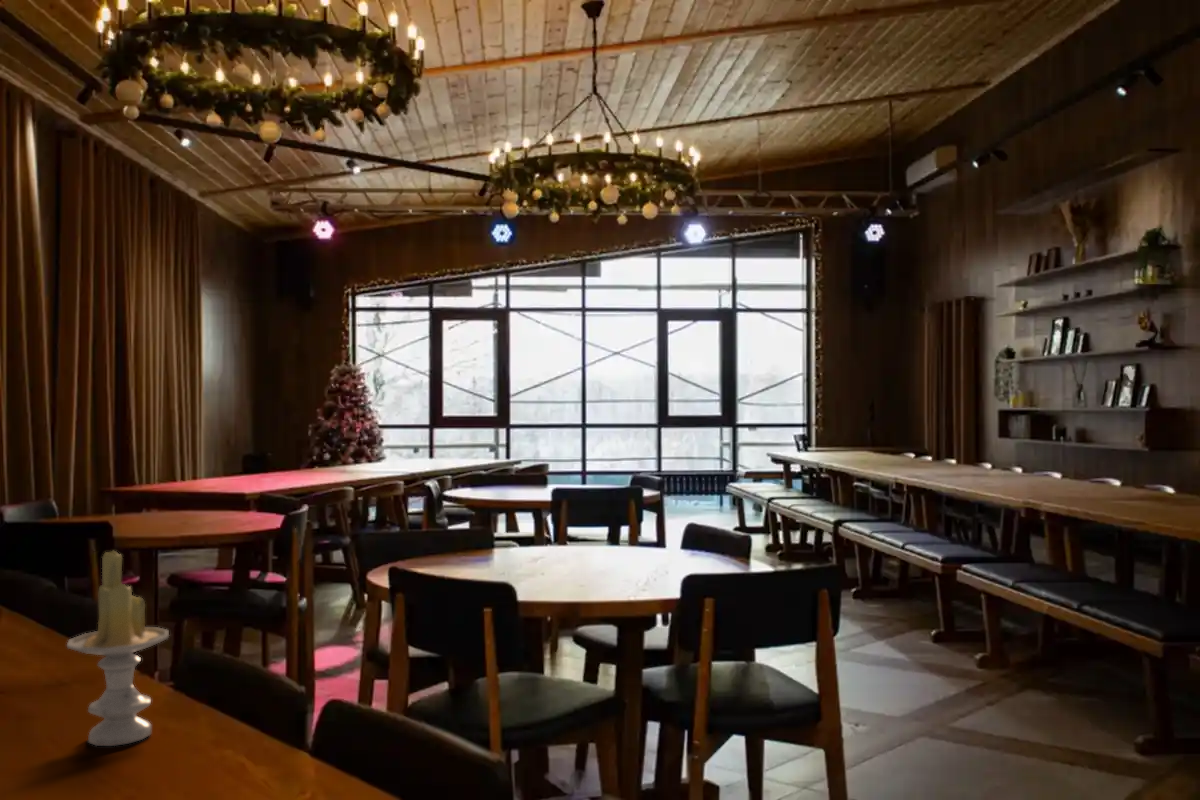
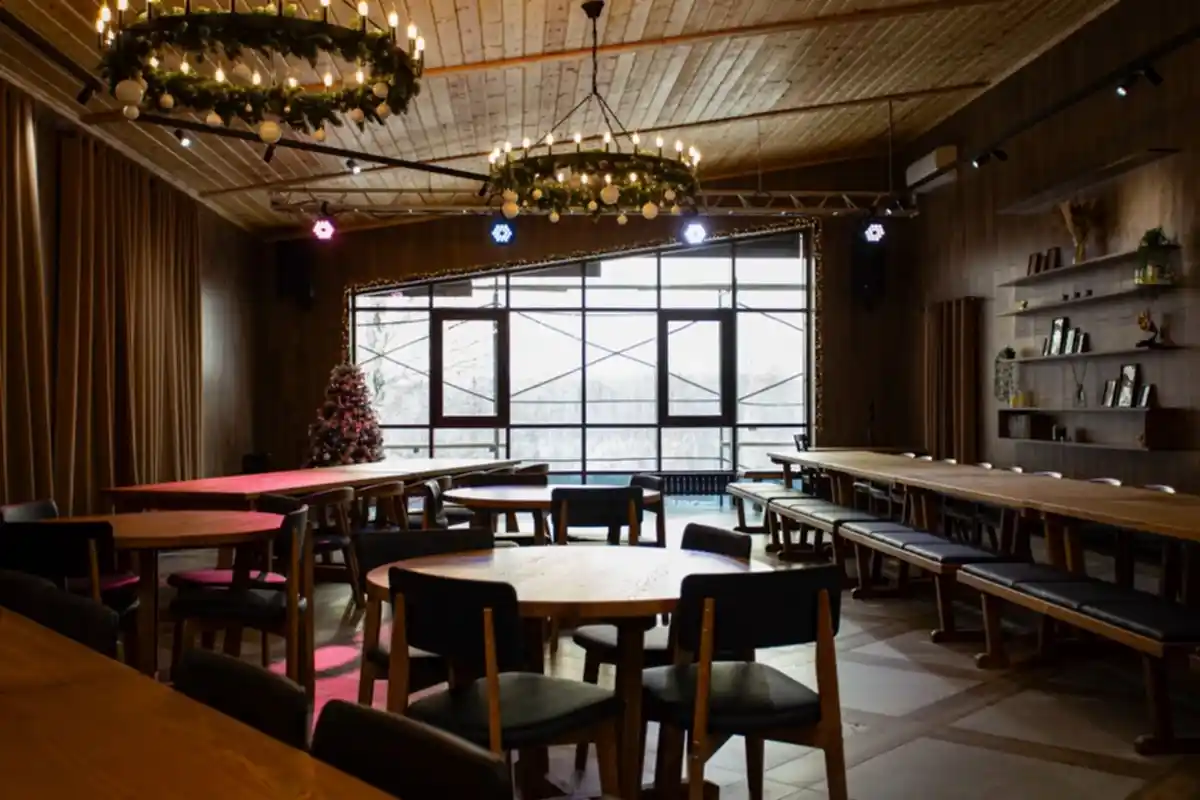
- candle (119, 644)
